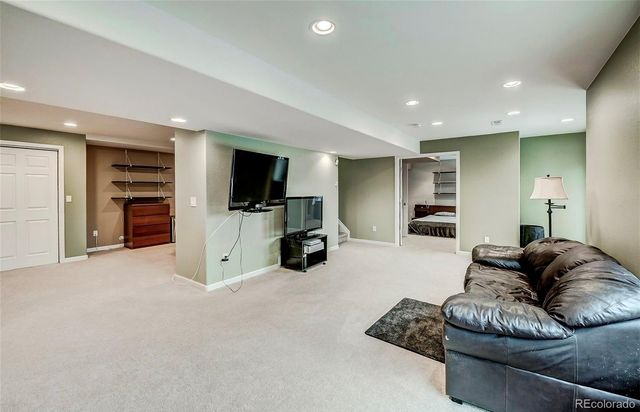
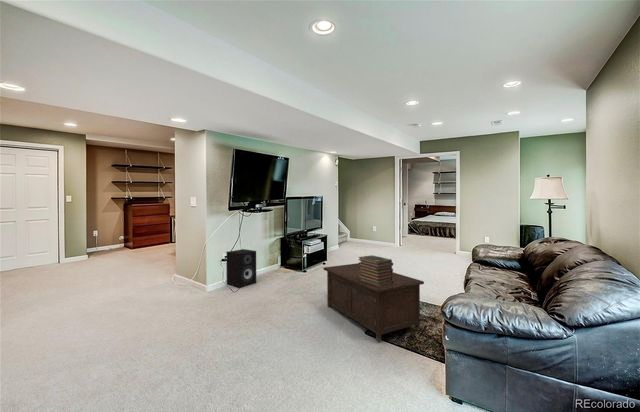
+ speaker (241, 267)
+ cabinet (368, 295)
+ book stack (375, 269)
